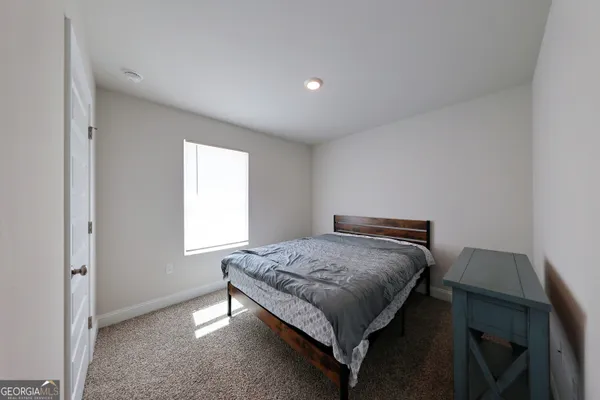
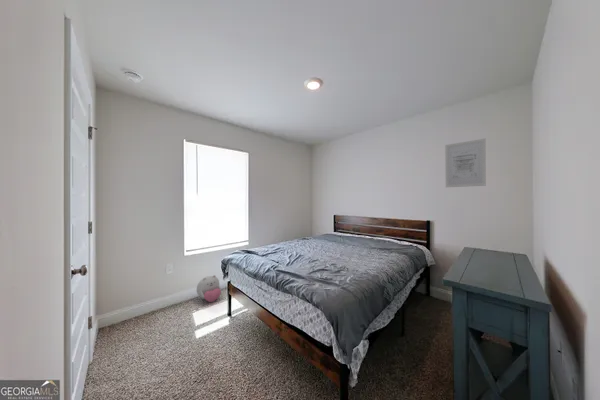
+ plush toy (209, 287)
+ wall art (464, 164)
